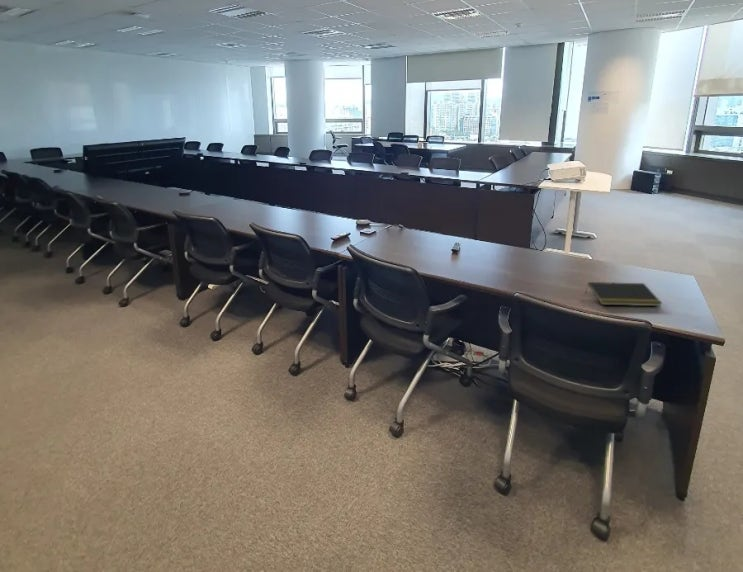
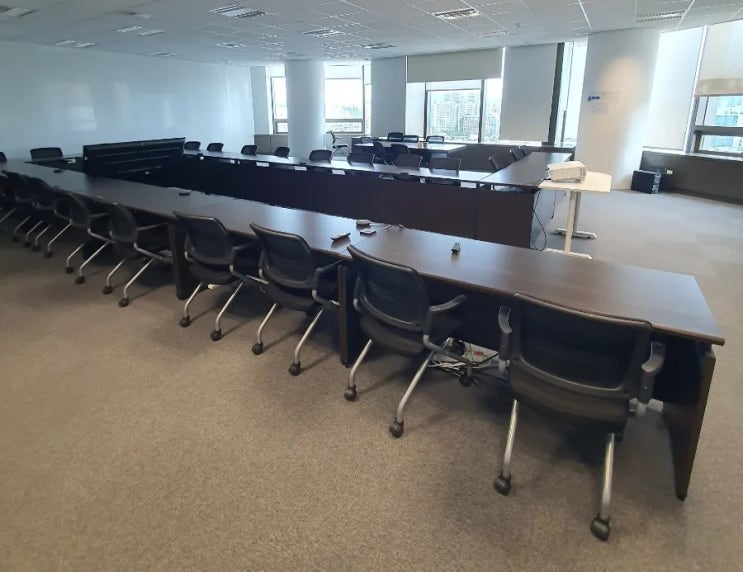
- notepad (623, 293)
